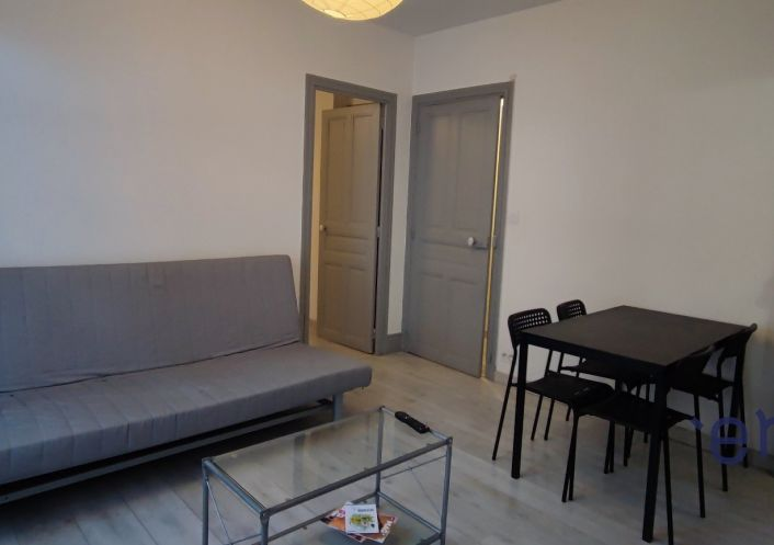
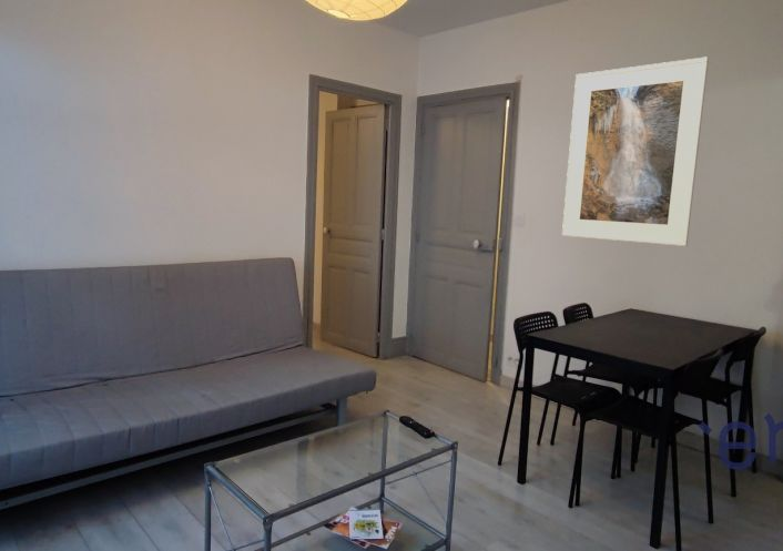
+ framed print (628, 154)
